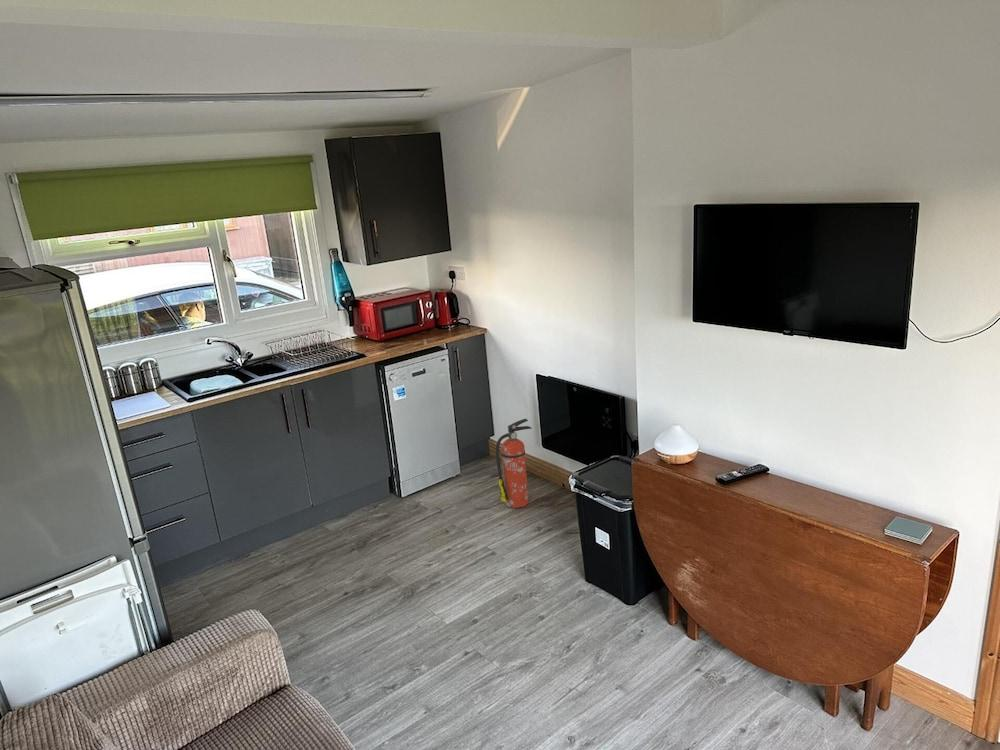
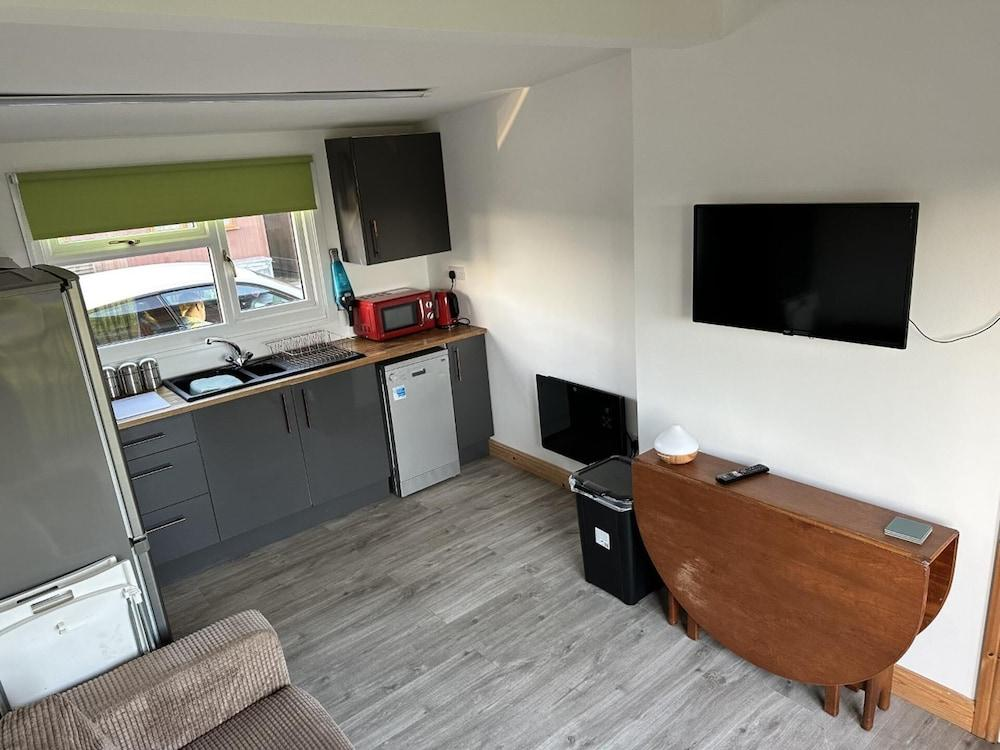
- fire extinguisher (515, 462)
